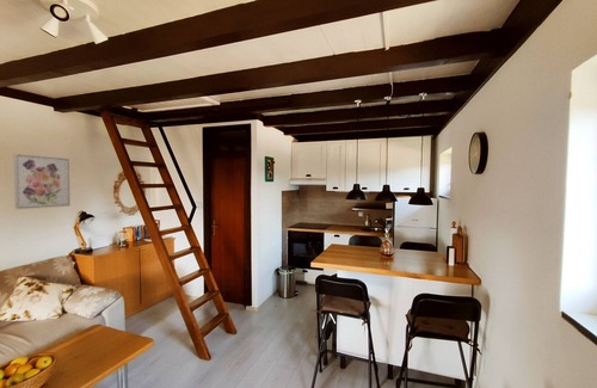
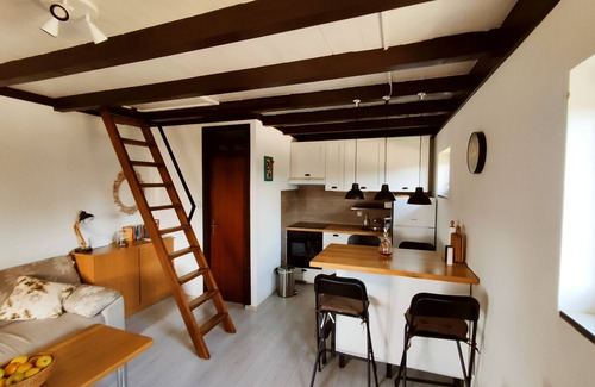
- wall art (43, 181)
